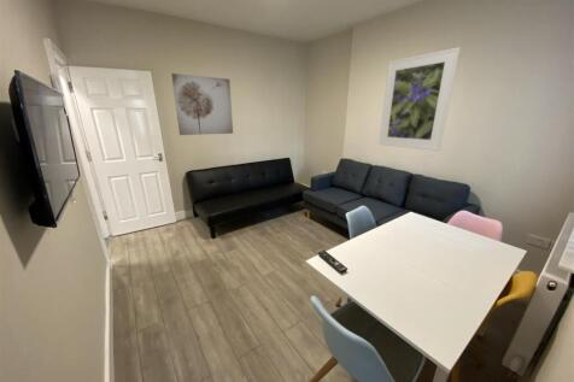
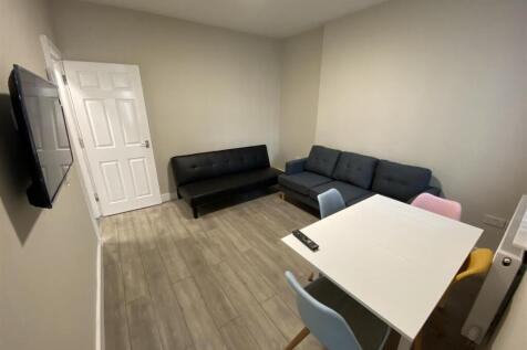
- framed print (412, 104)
- wall art (205, 106)
